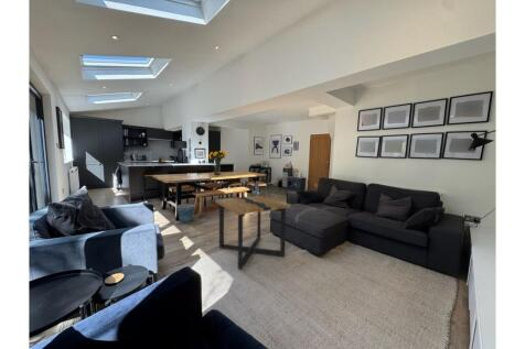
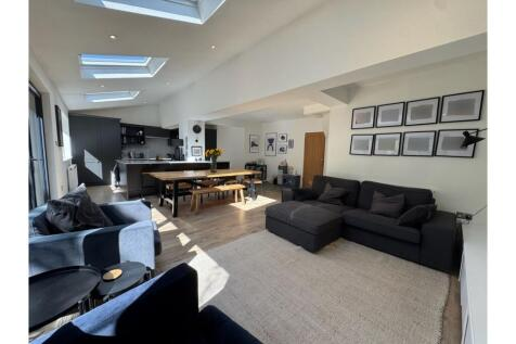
- side table (257, 227)
- bucket (185, 212)
